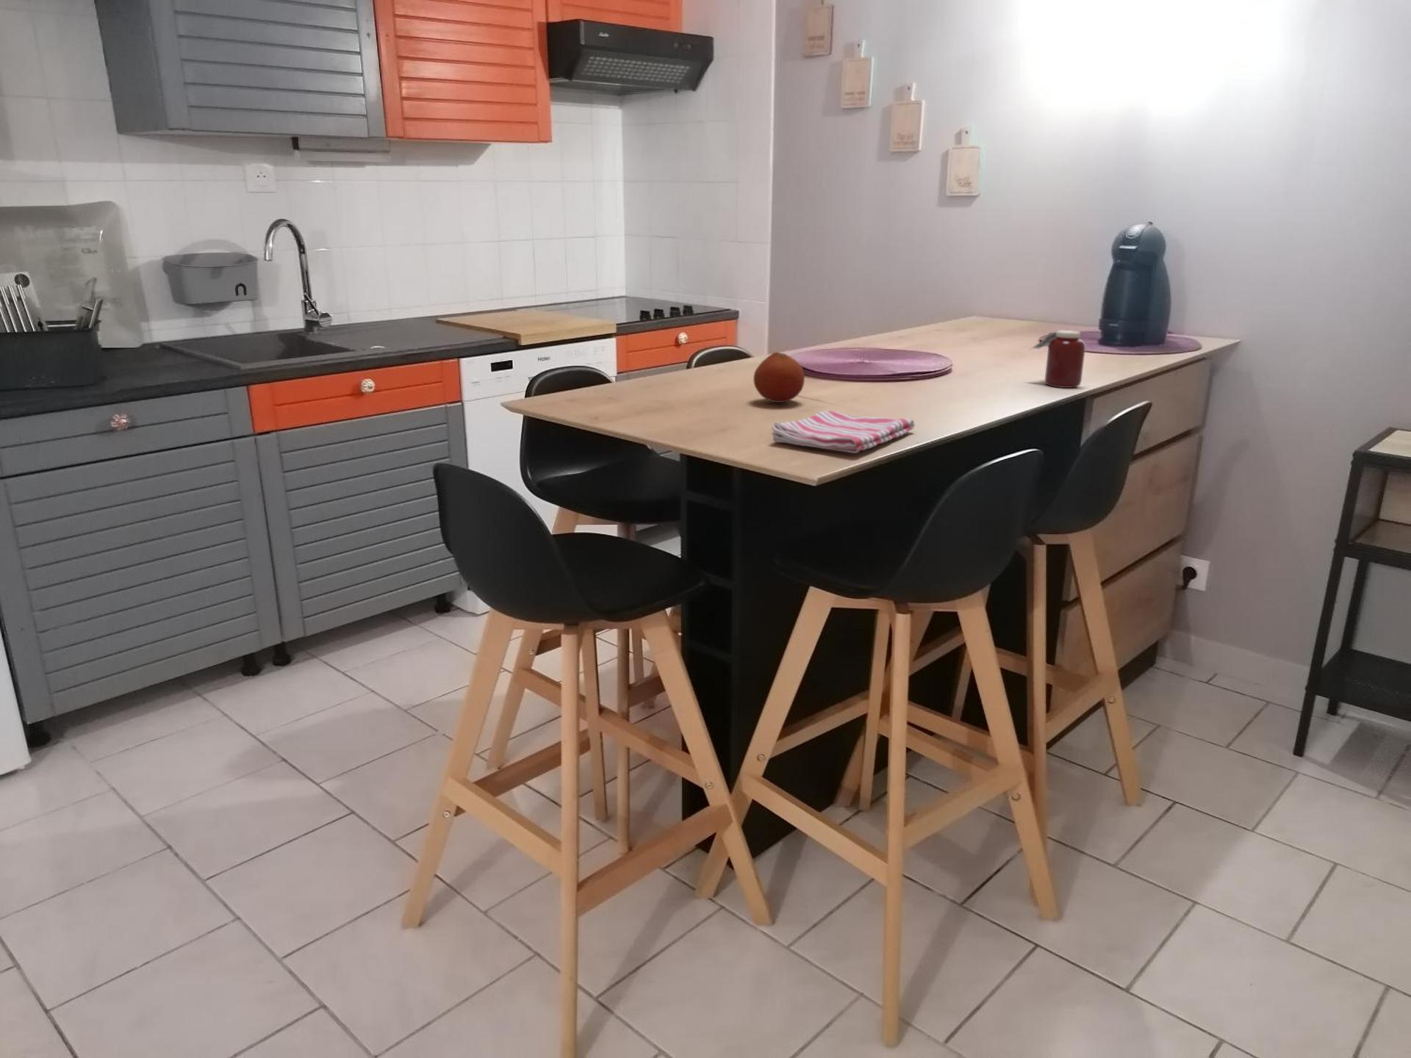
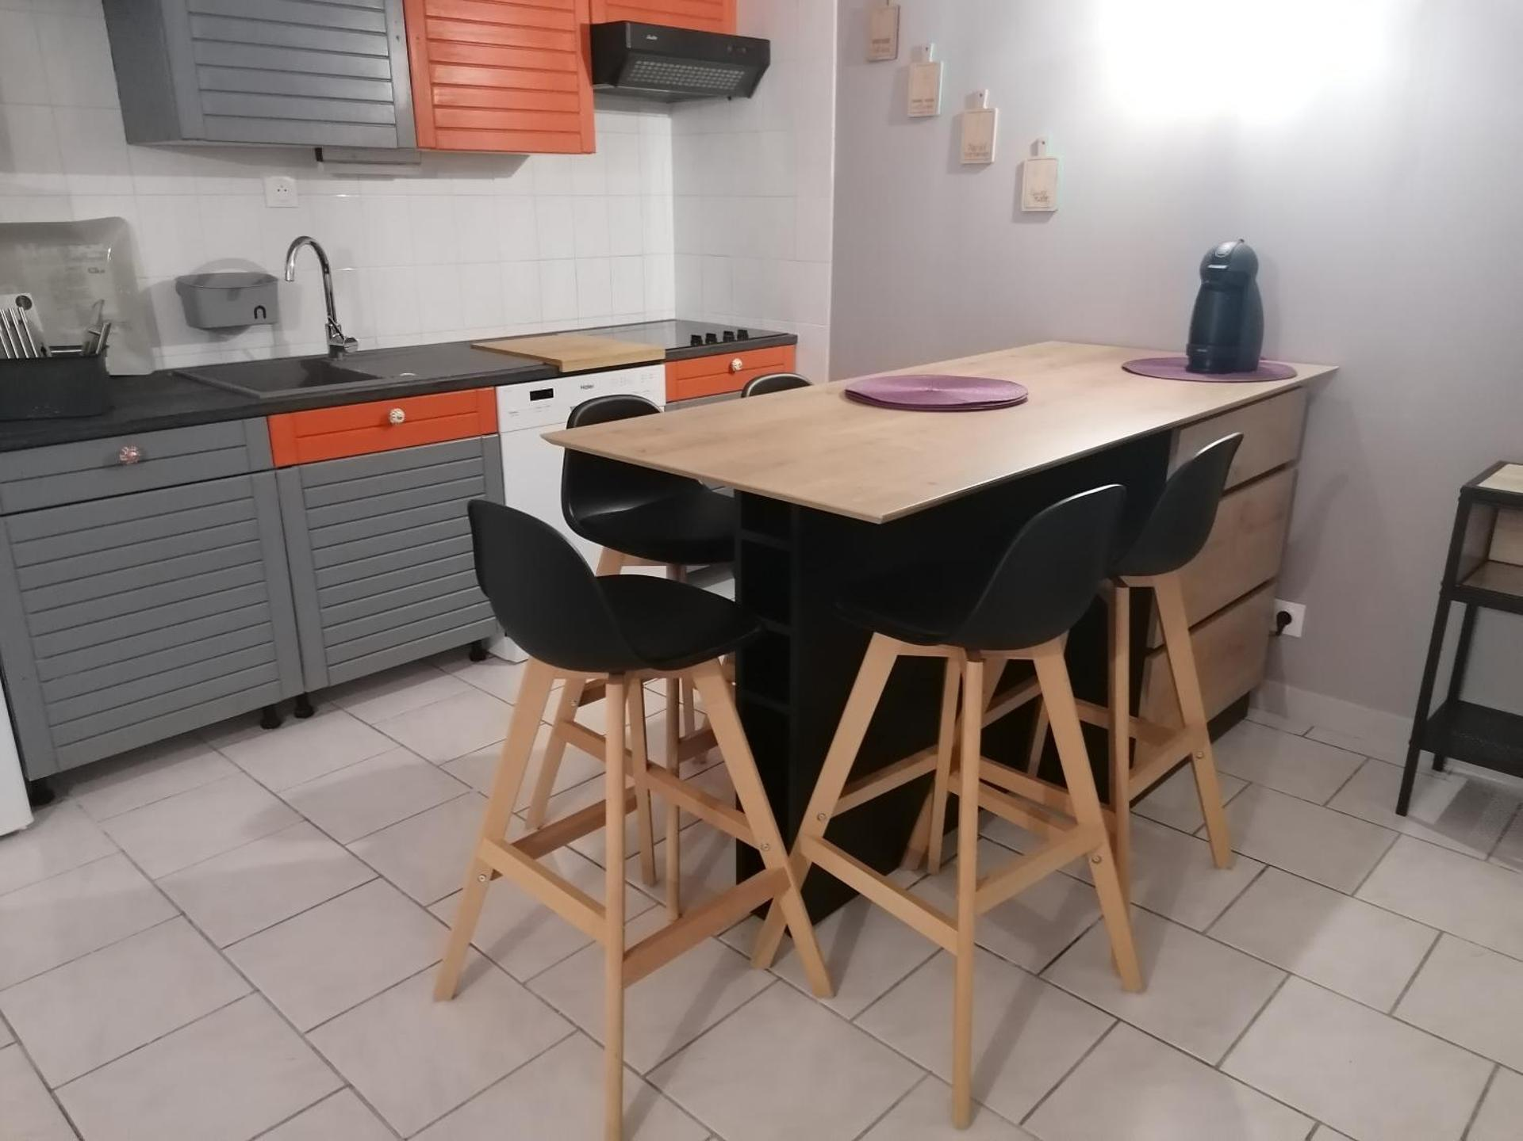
- fruit (779, 377)
- dish towel (844, 427)
- jar (1058, 358)
